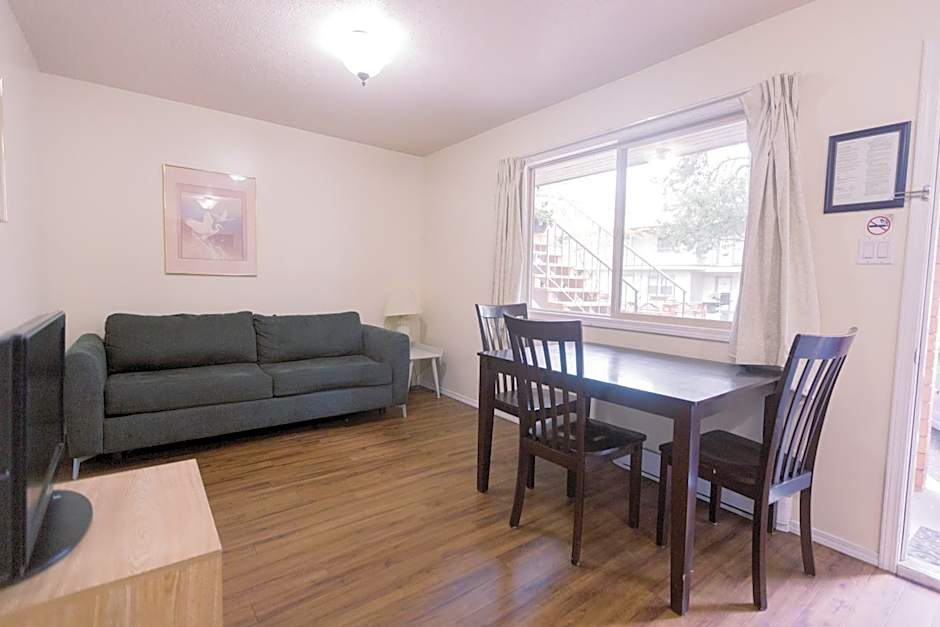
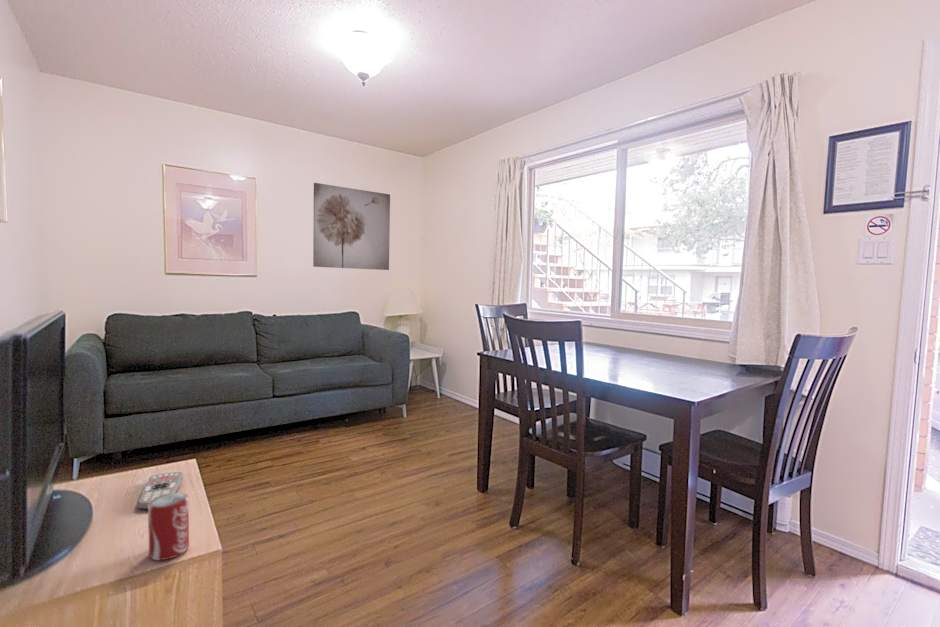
+ remote control (160, 489)
+ beverage can (169, 525)
+ wall art (353, 228)
